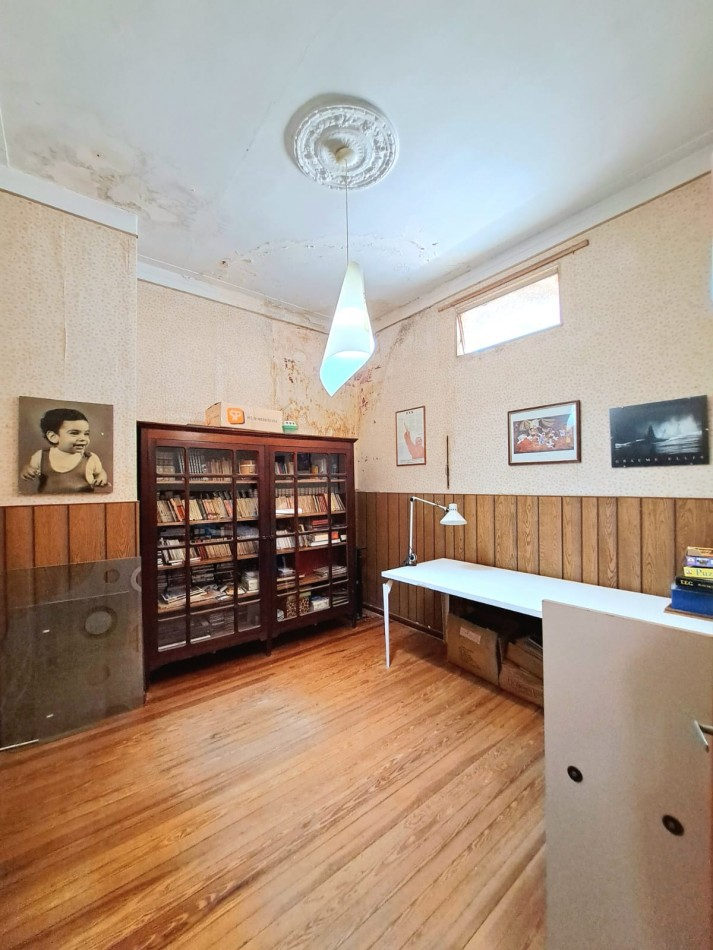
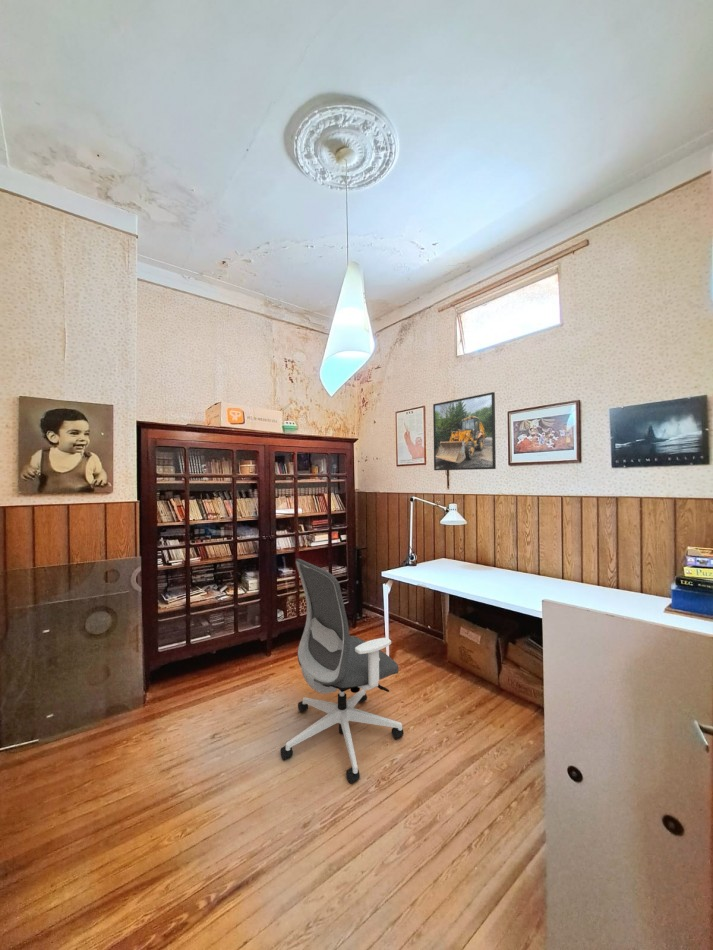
+ office chair (335, 646)
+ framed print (462, 434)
